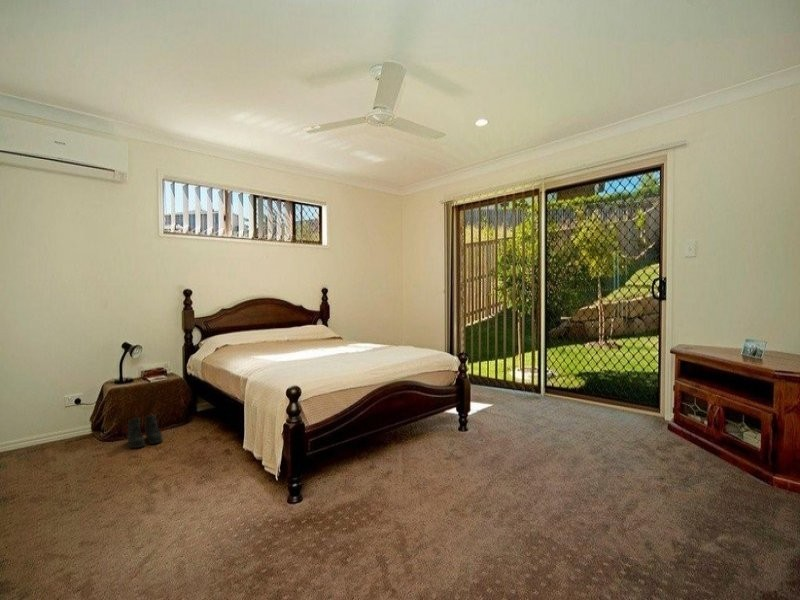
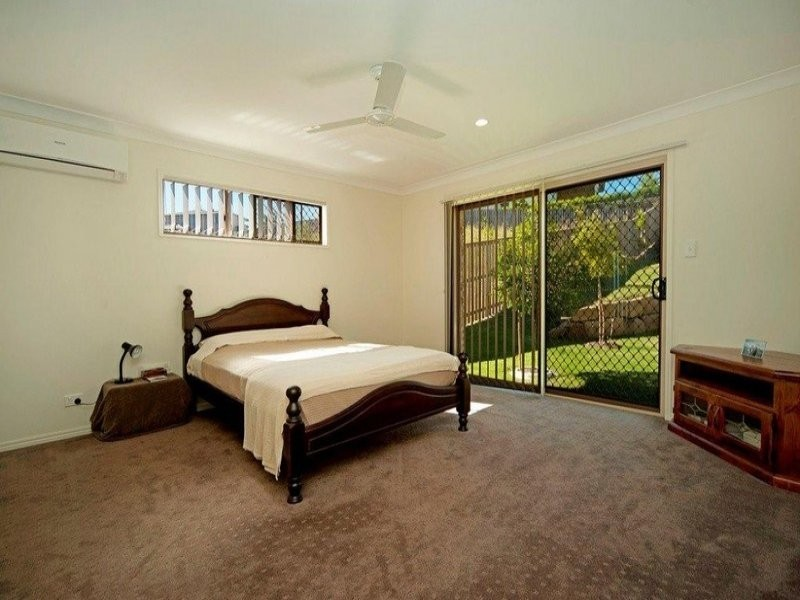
- boots (145, 429)
